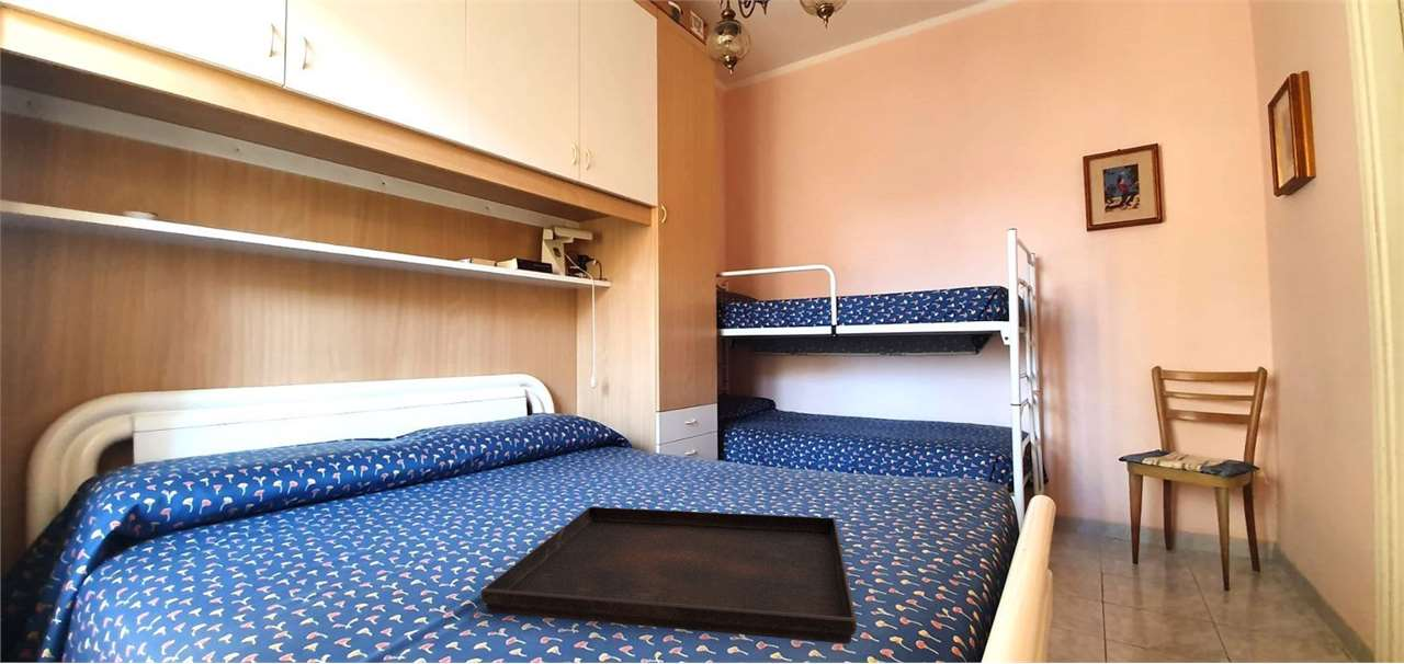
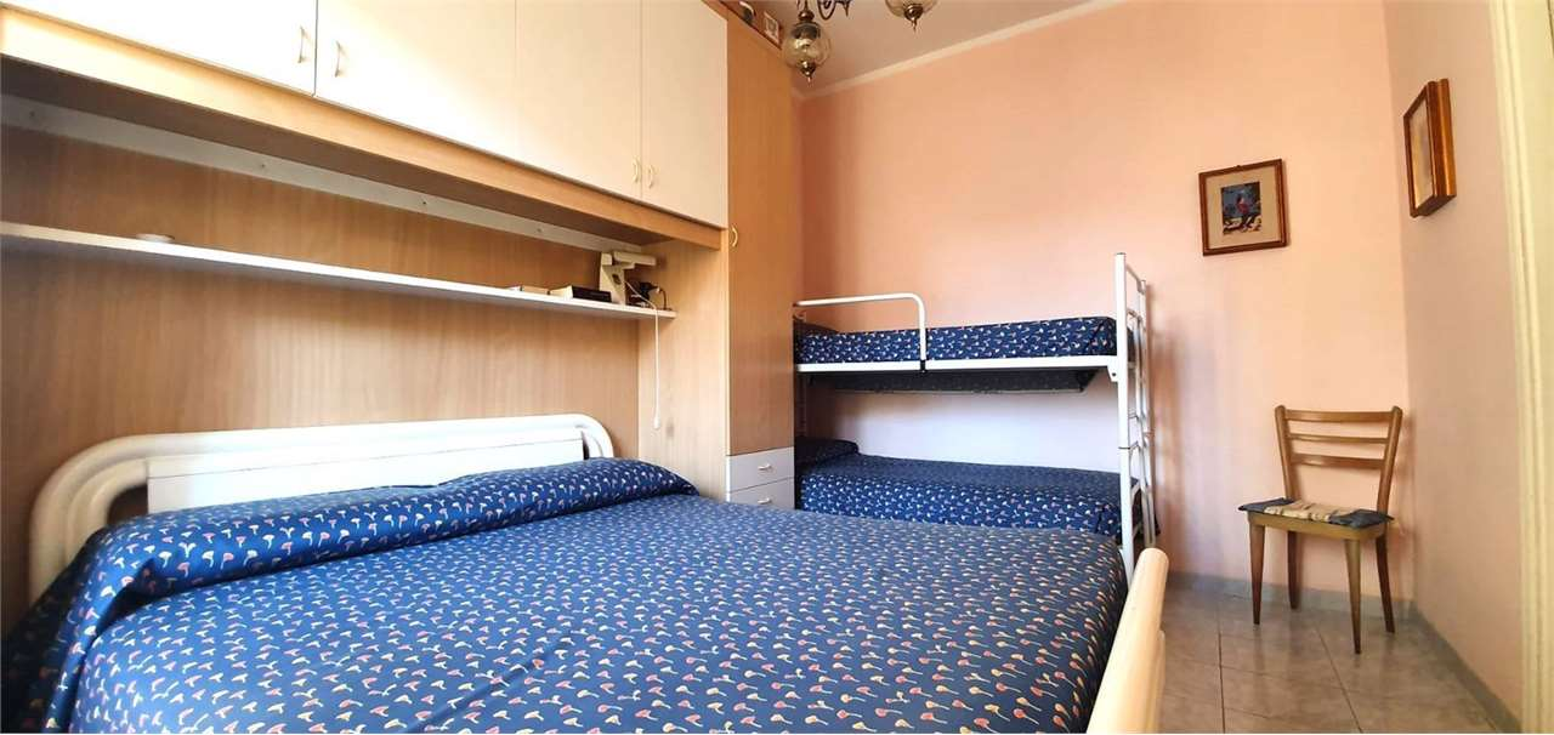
- serving tray (687, 558)
